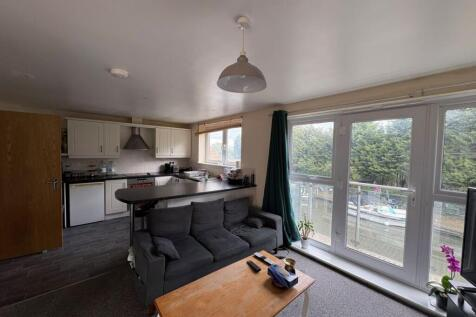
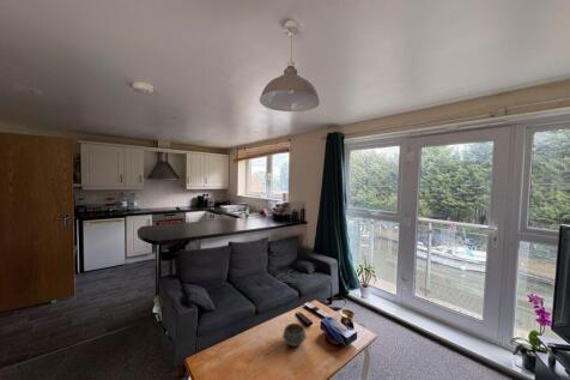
+ bowl (293, 336)
